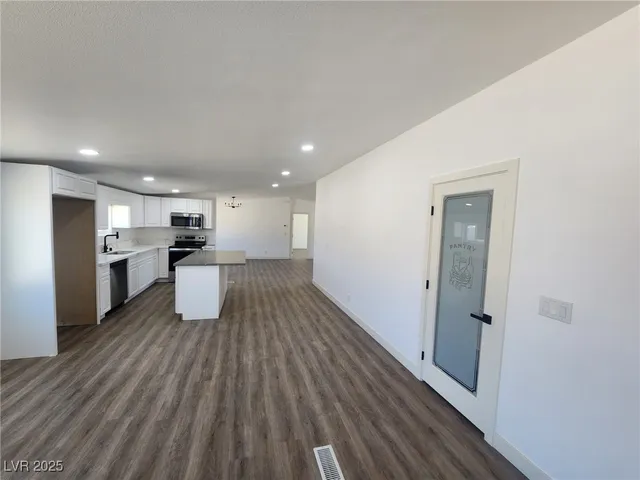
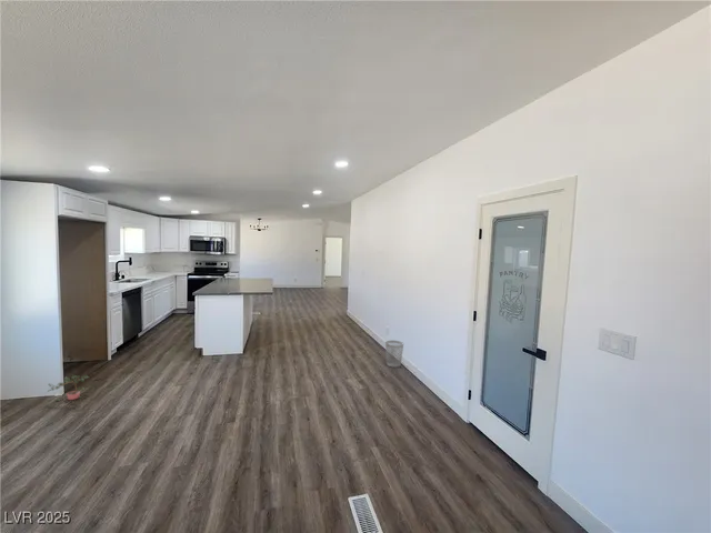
+ potted plant (67, 383)
+ wastebasket (394, 353)
